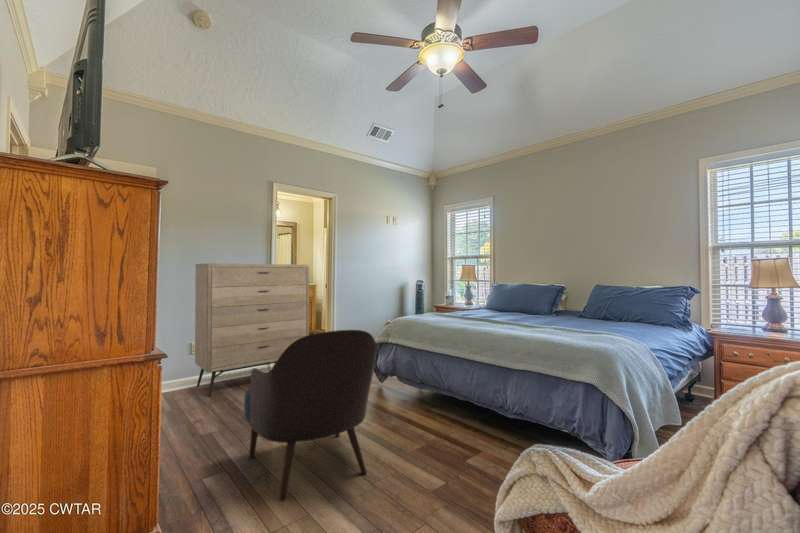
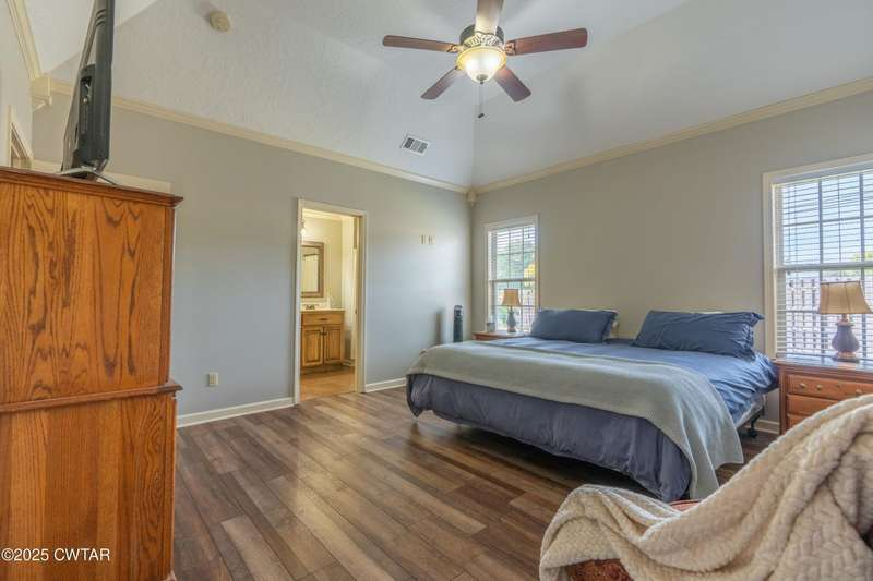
- dresser (254, 322)
- armchair (313, 395)
